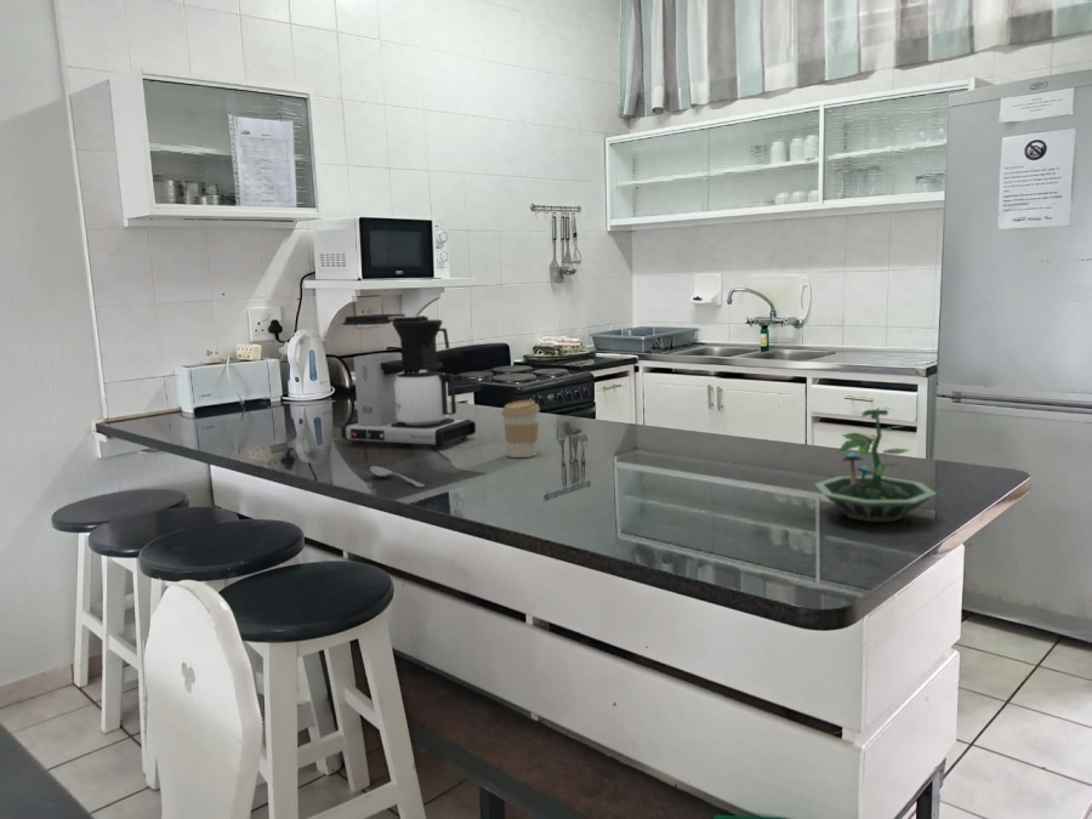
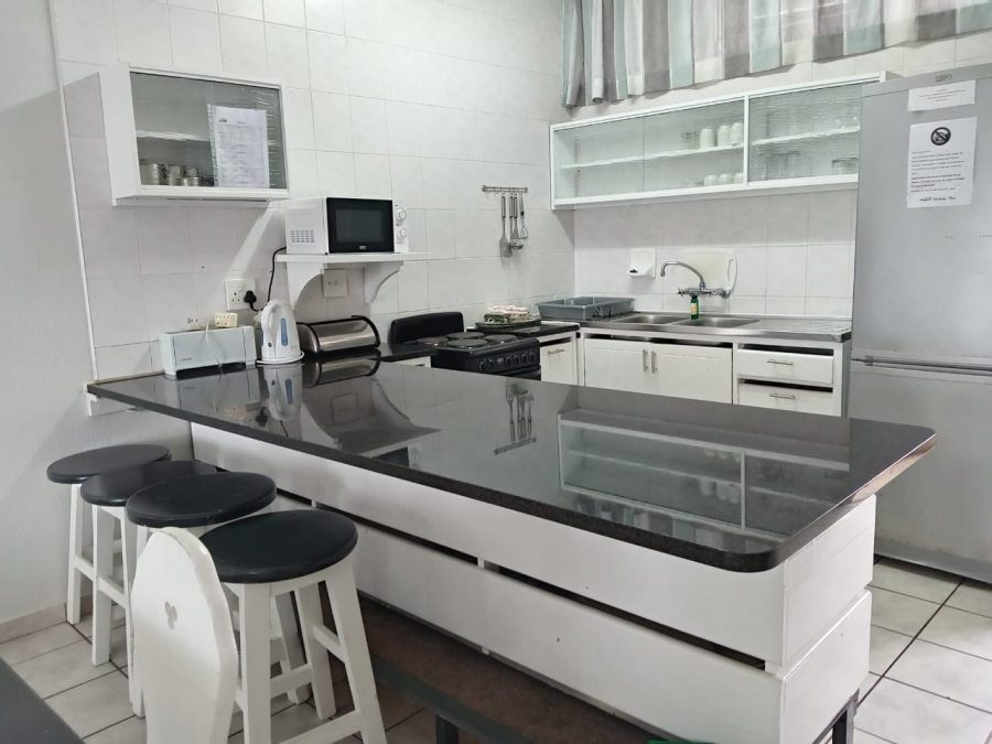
- coffee maker (405, 379)
- terrarium (876, 427)
- coffee cup (521, 428)
- spoon (397, 474)
